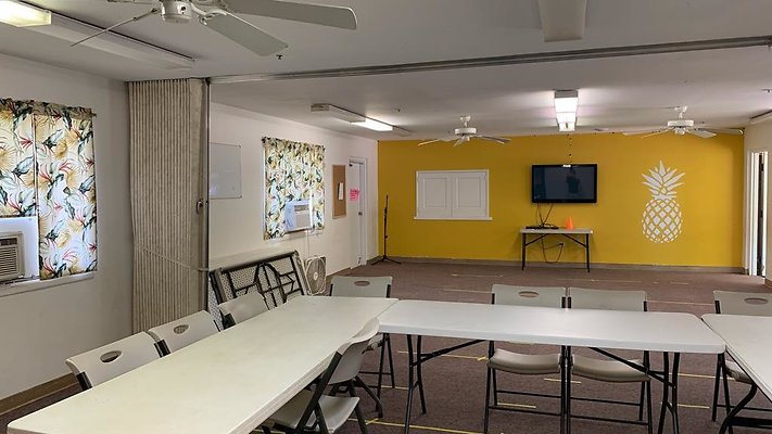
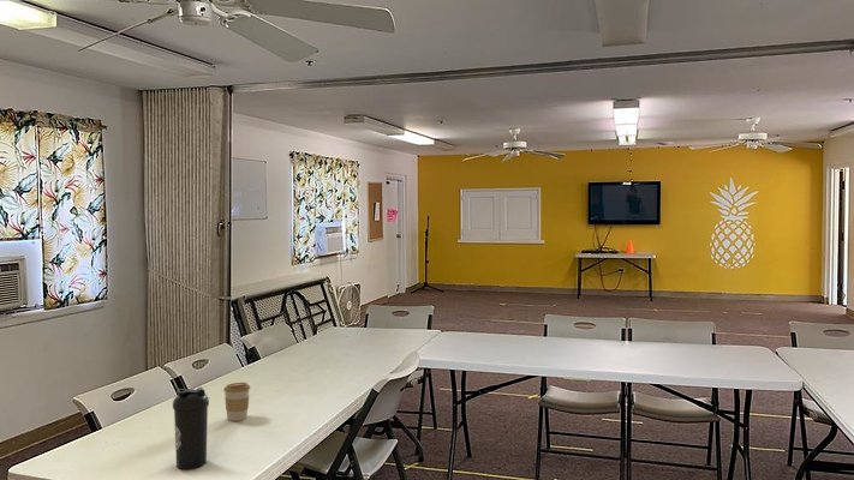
+ coffee cup (237, 400)
+ water bottle (191, 426)
